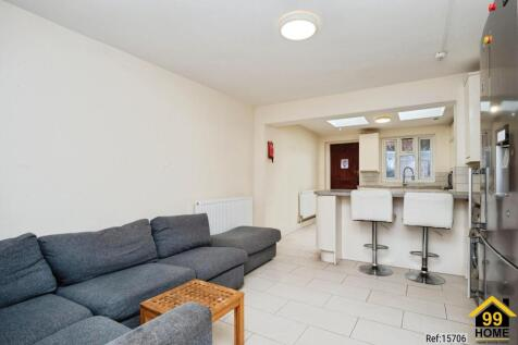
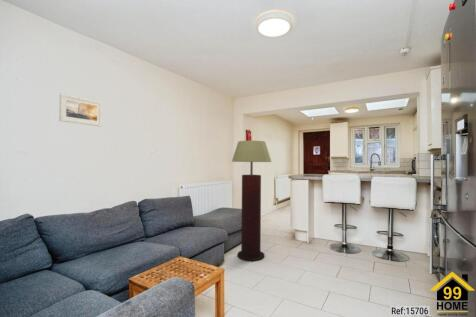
+ floor lamp (251, 198)
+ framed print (82, 110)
